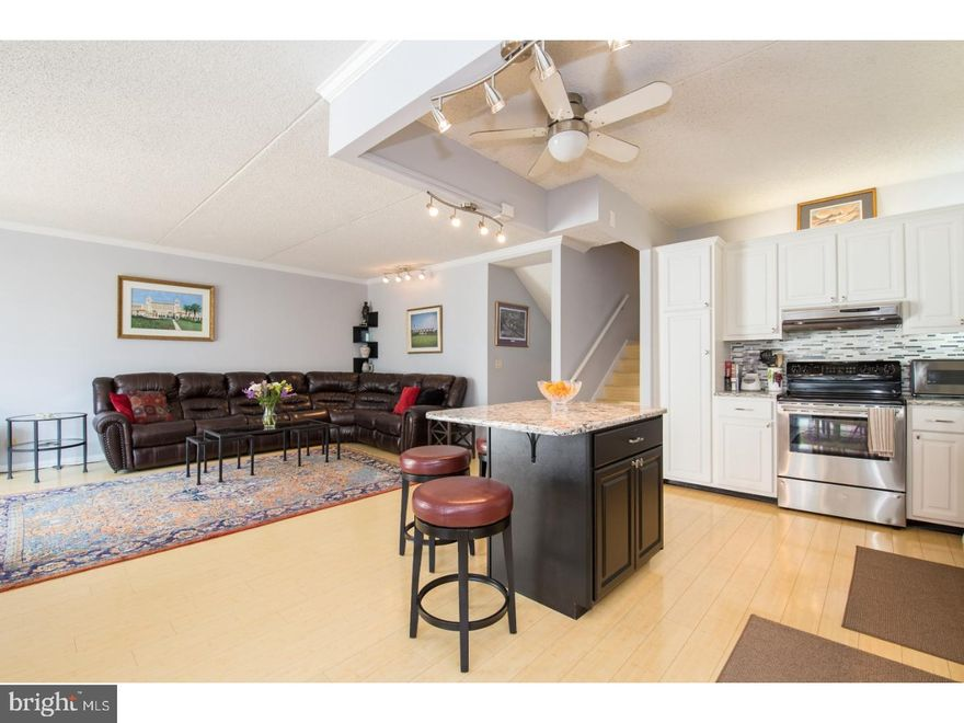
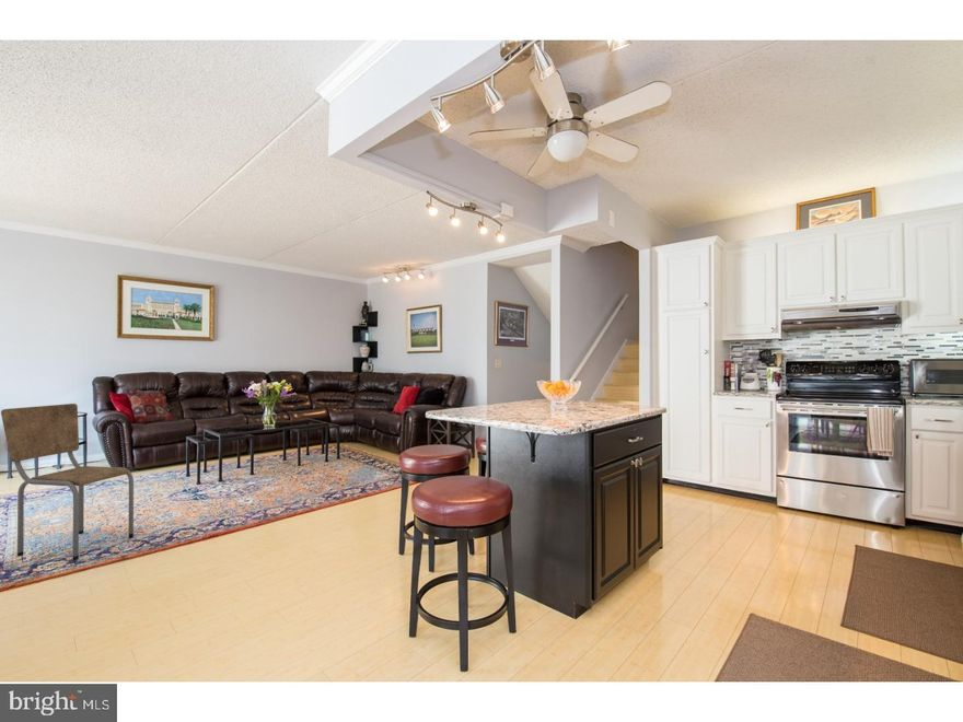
+ dining chair (71, 475)
